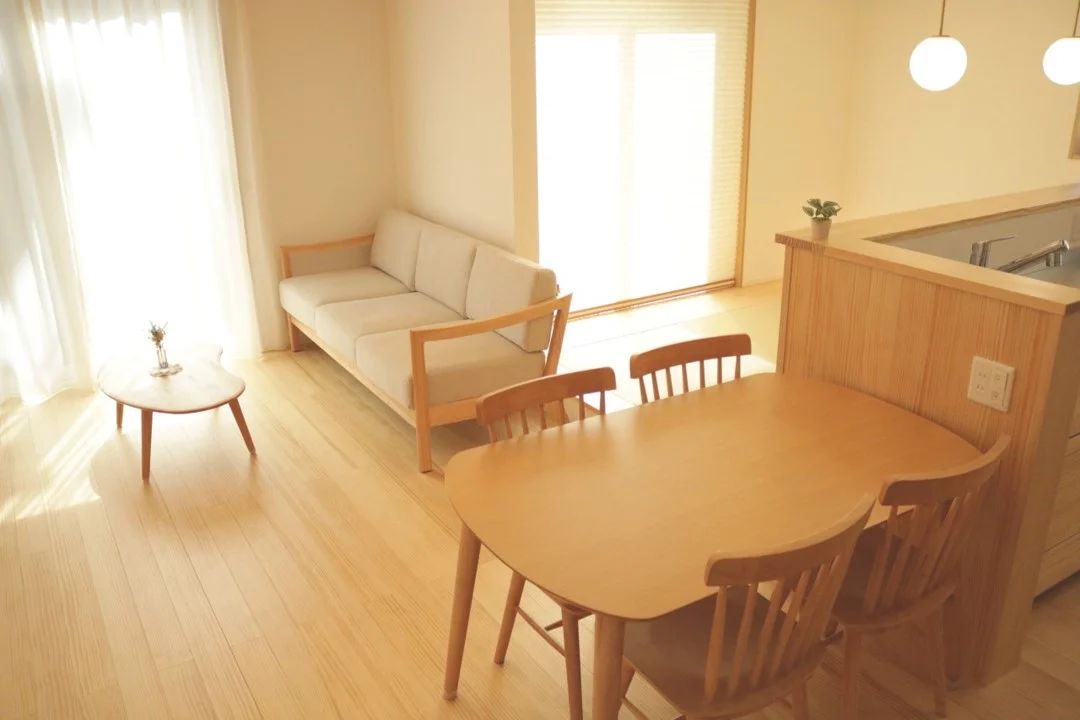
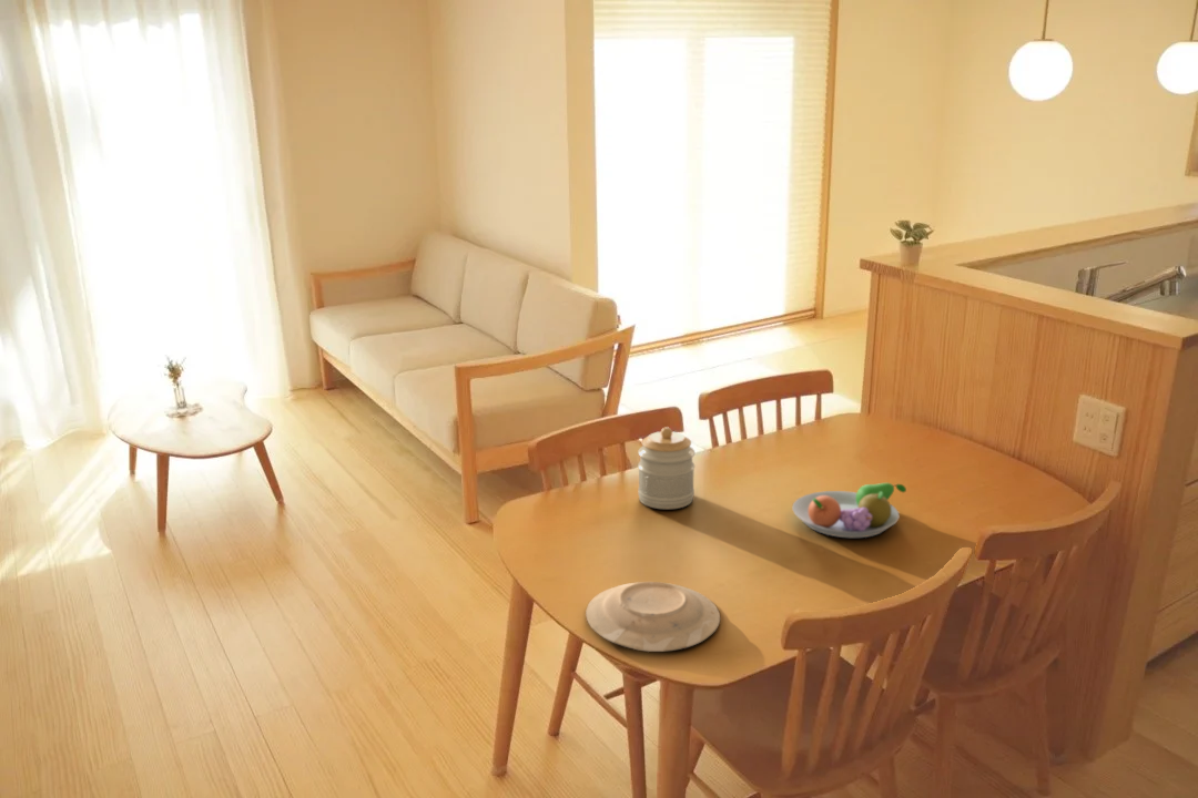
+ plate (652, 606)
+ fruit bowl (850, 501)
+ jar (666, 463)
